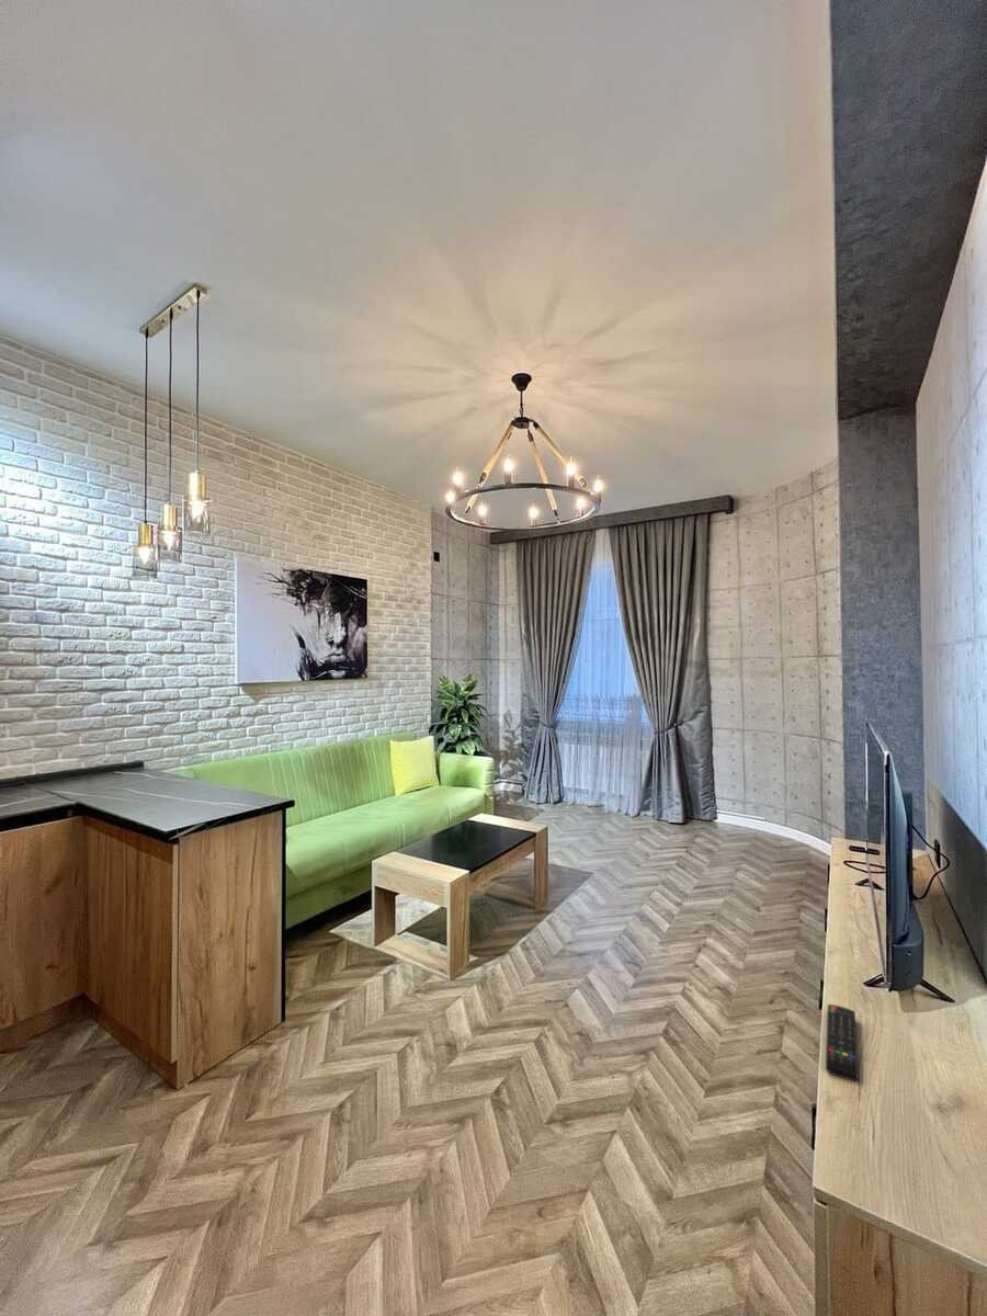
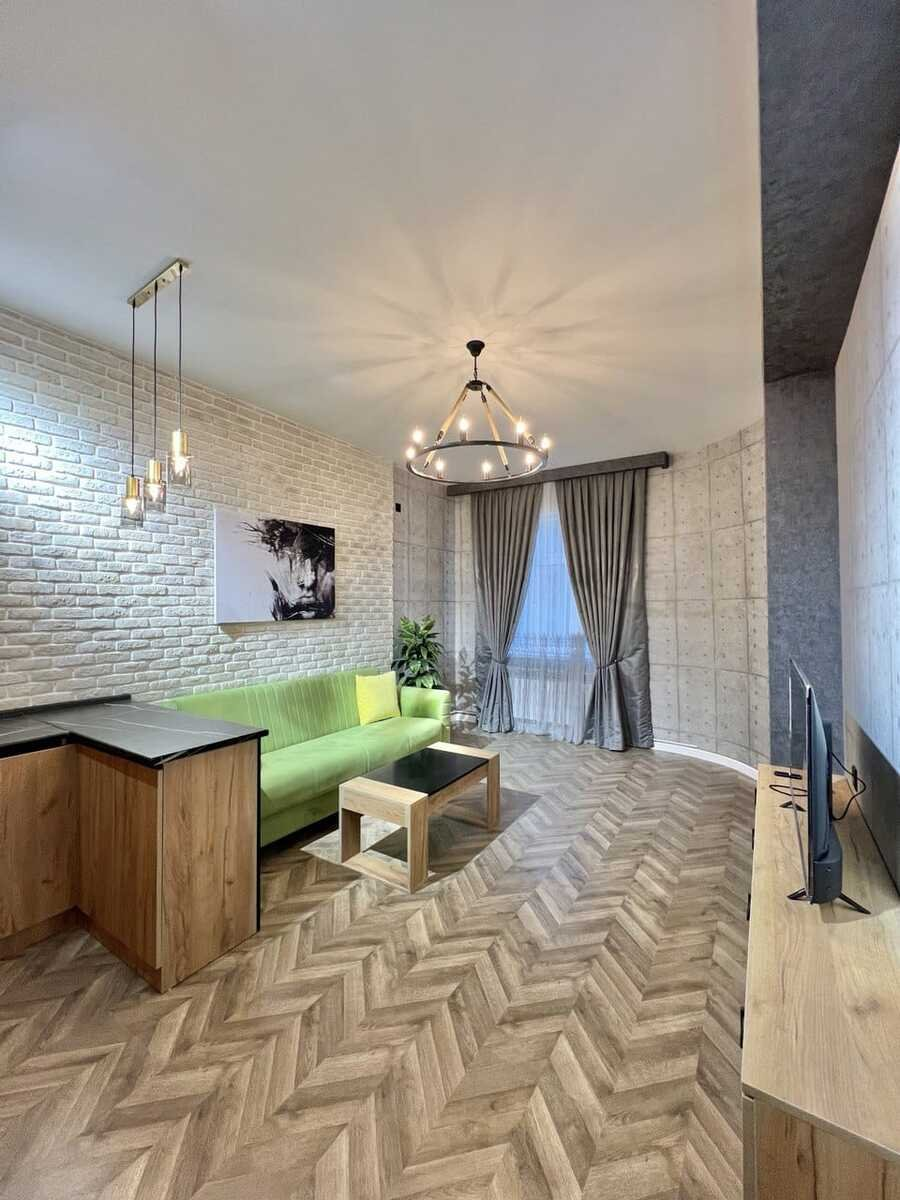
- remote control (841, 1039)
